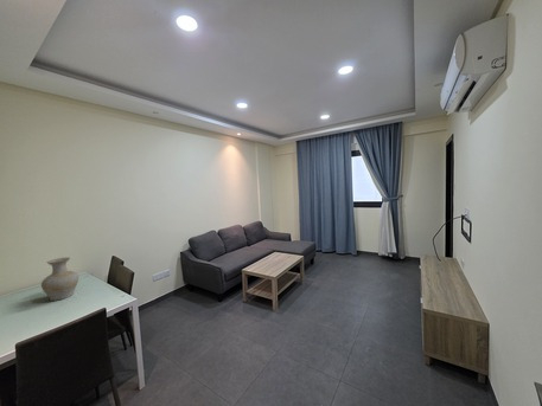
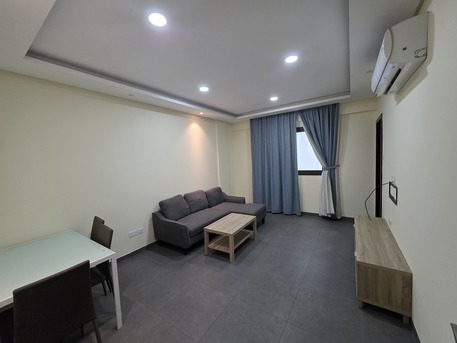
- vase (59, 278)
